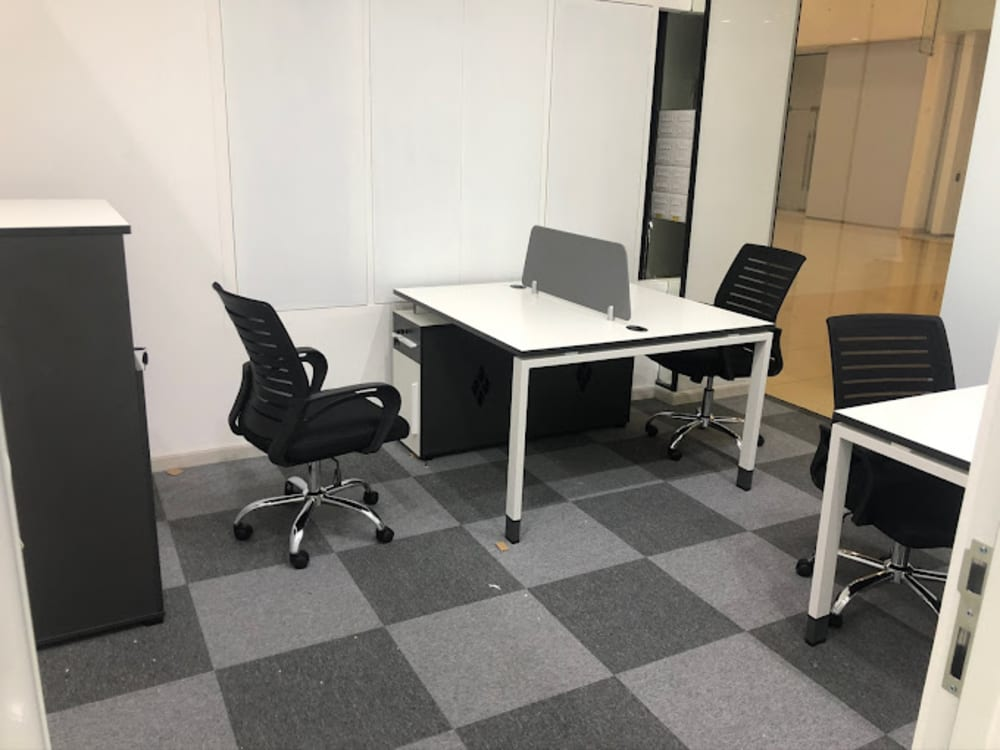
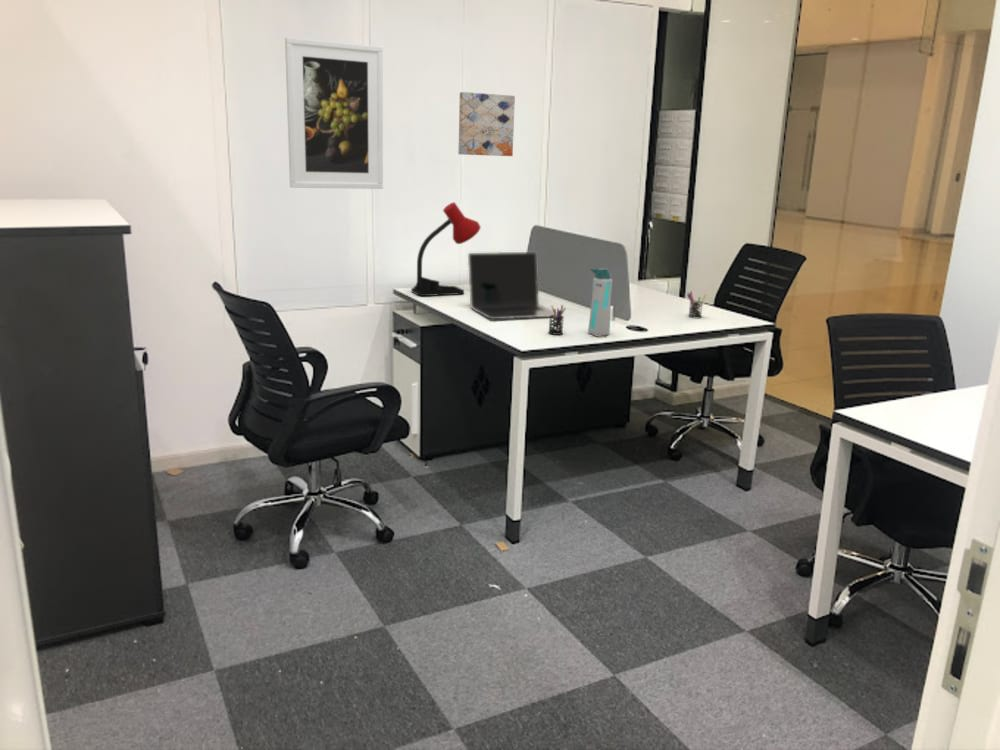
+ water bottle (599, 301)
+ pen holder (558, 318)
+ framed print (336, 116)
+ wall art (486, 125)
+ desk lamp (455, 242)
+ pen holder (695, 304)
+ laptop (514, 284)
